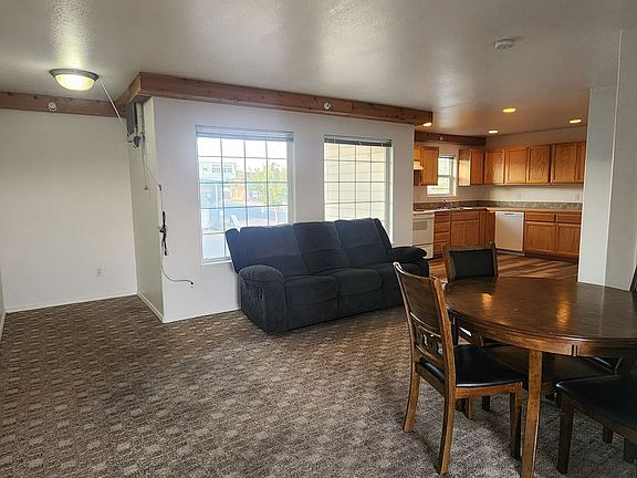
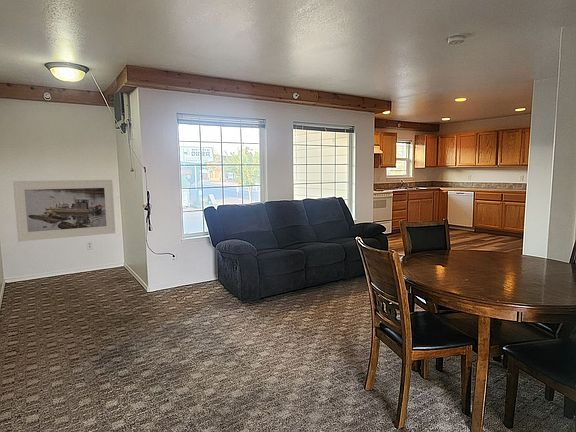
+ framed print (67, 208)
